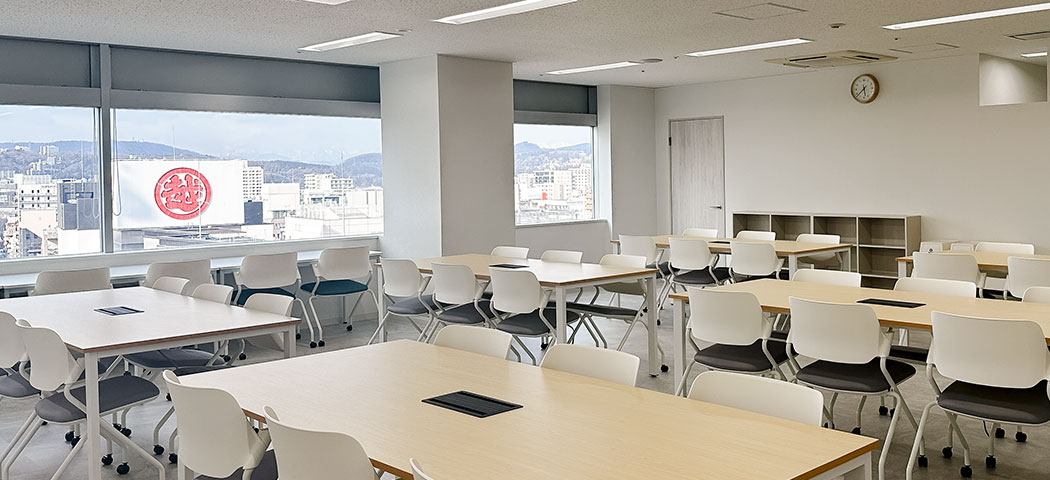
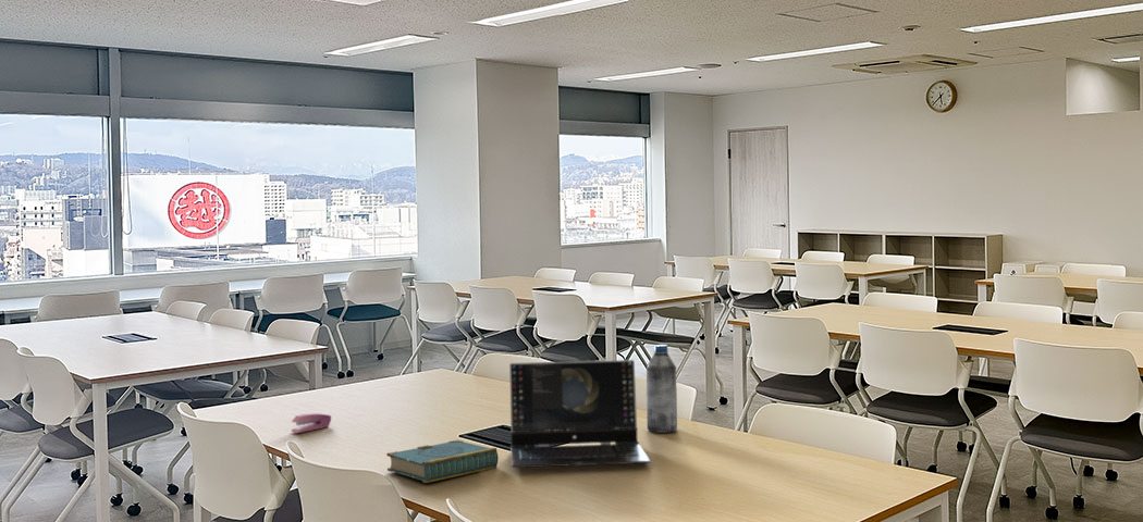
+ laptop computer (576, 412)
+ stapler (311, 421)
+ book (444, 459)
+ water bottle (661, 387)
